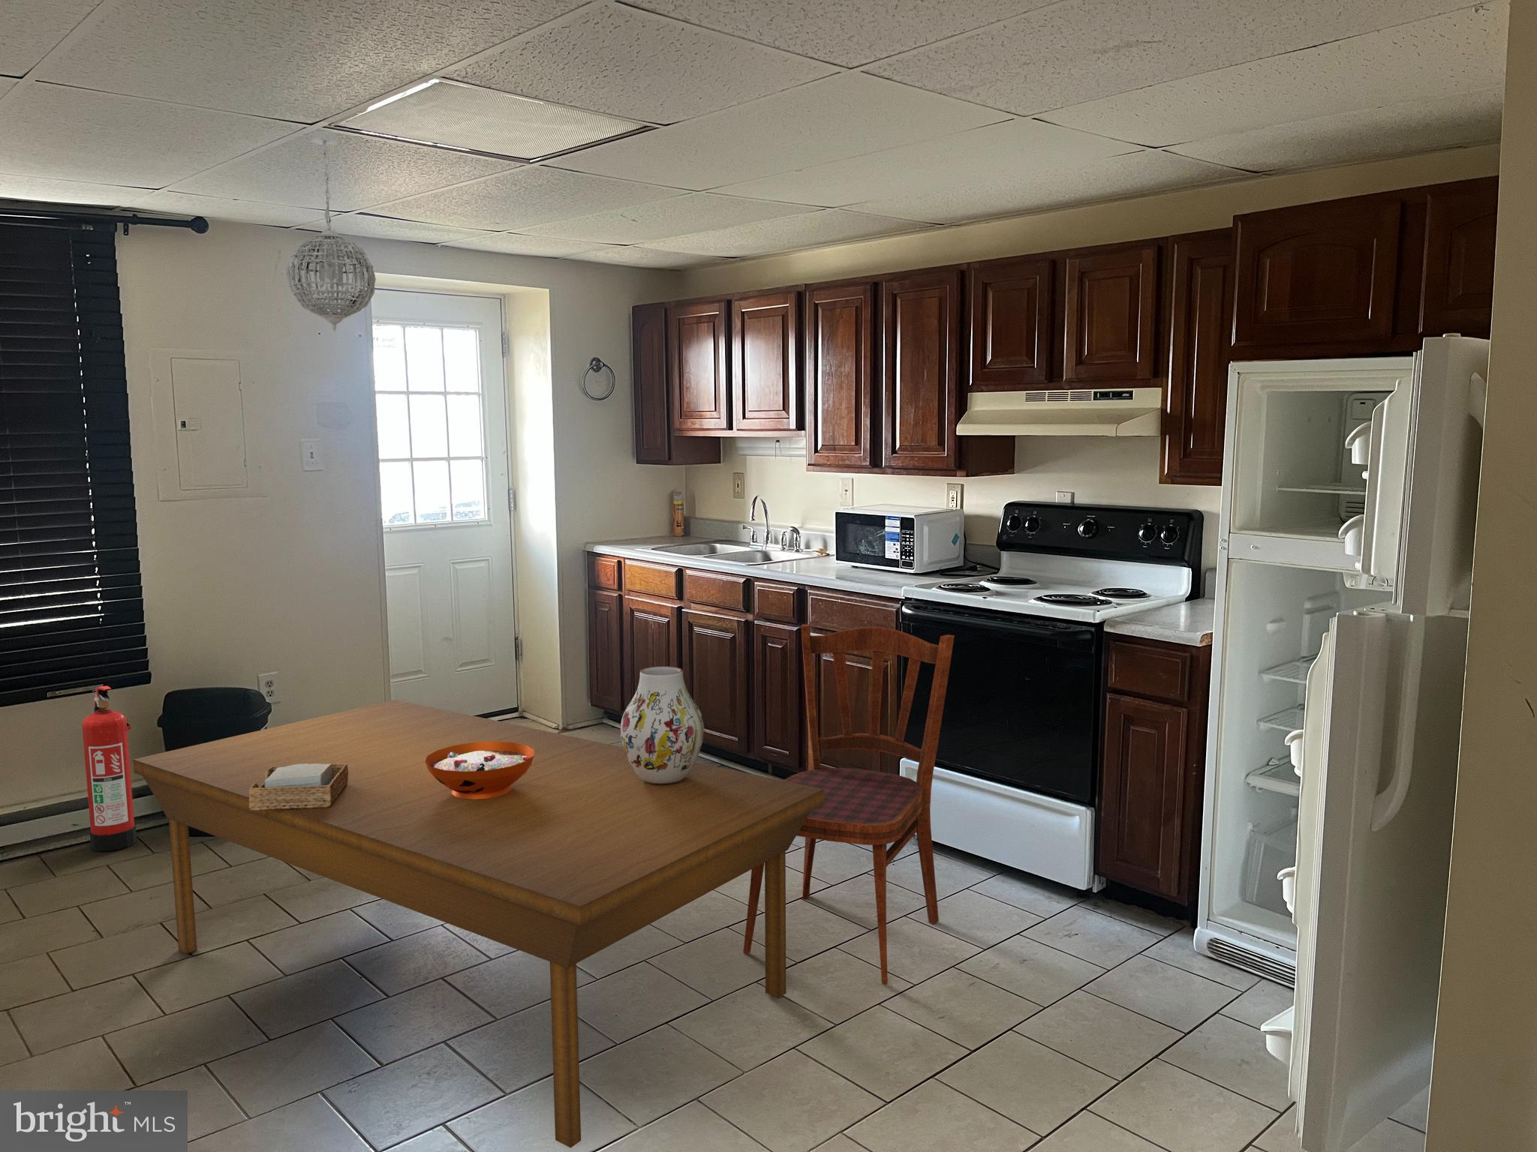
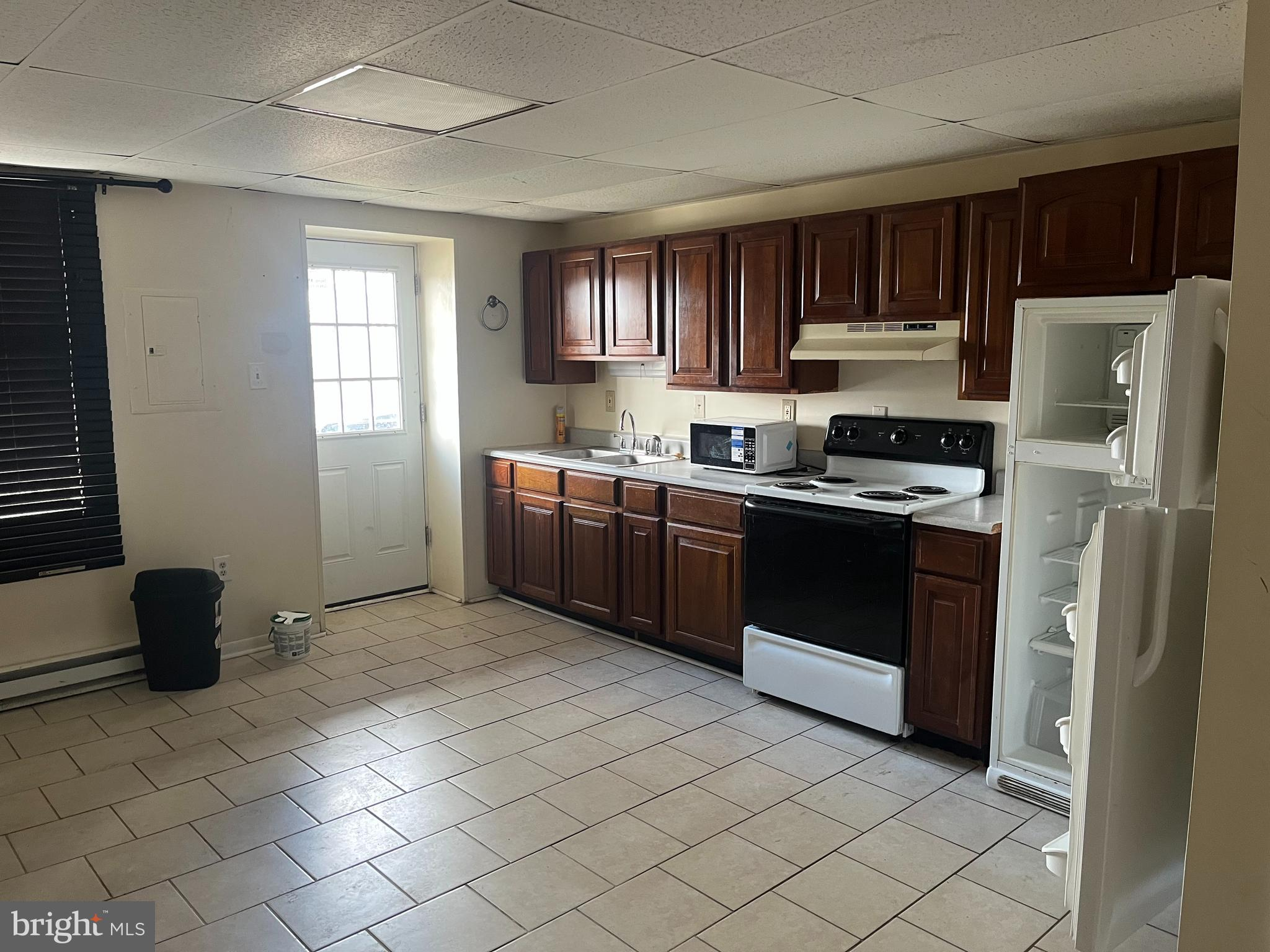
- vase (662, 725)
- pendant light (329, 234)
- fire extinguisher (108, 765)
- dining table (465, 872)
- dining chair (846, 789)
- decorative bowl (480, 772)
- napkin holder (300, 782)
